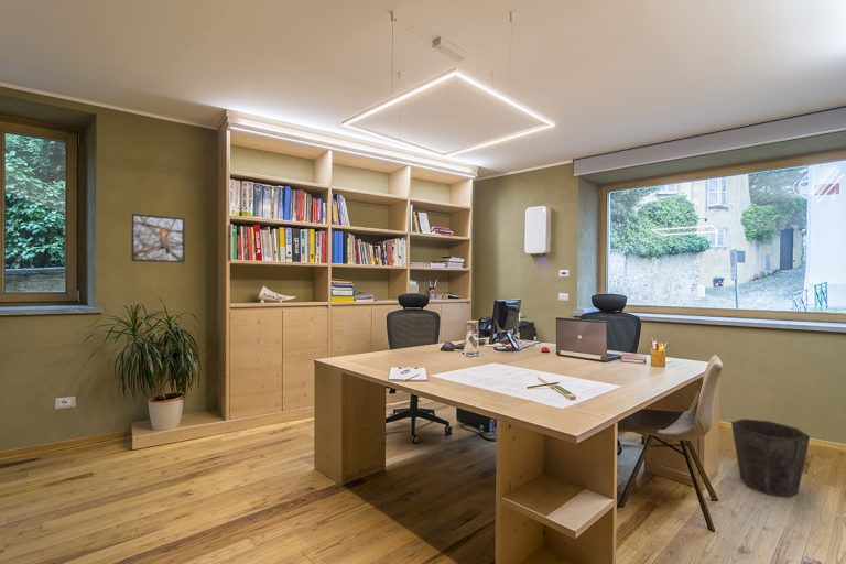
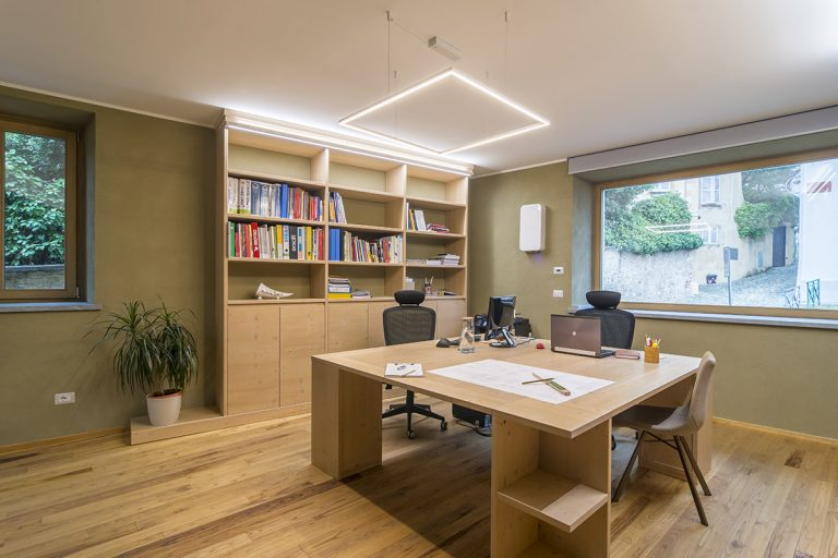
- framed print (159, 238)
- waste bin (768, 457)
